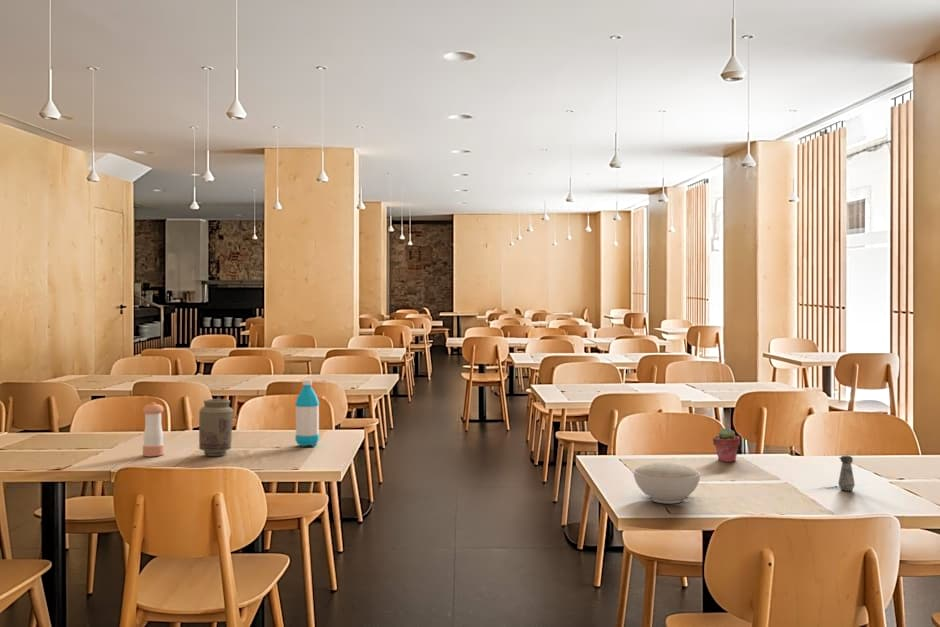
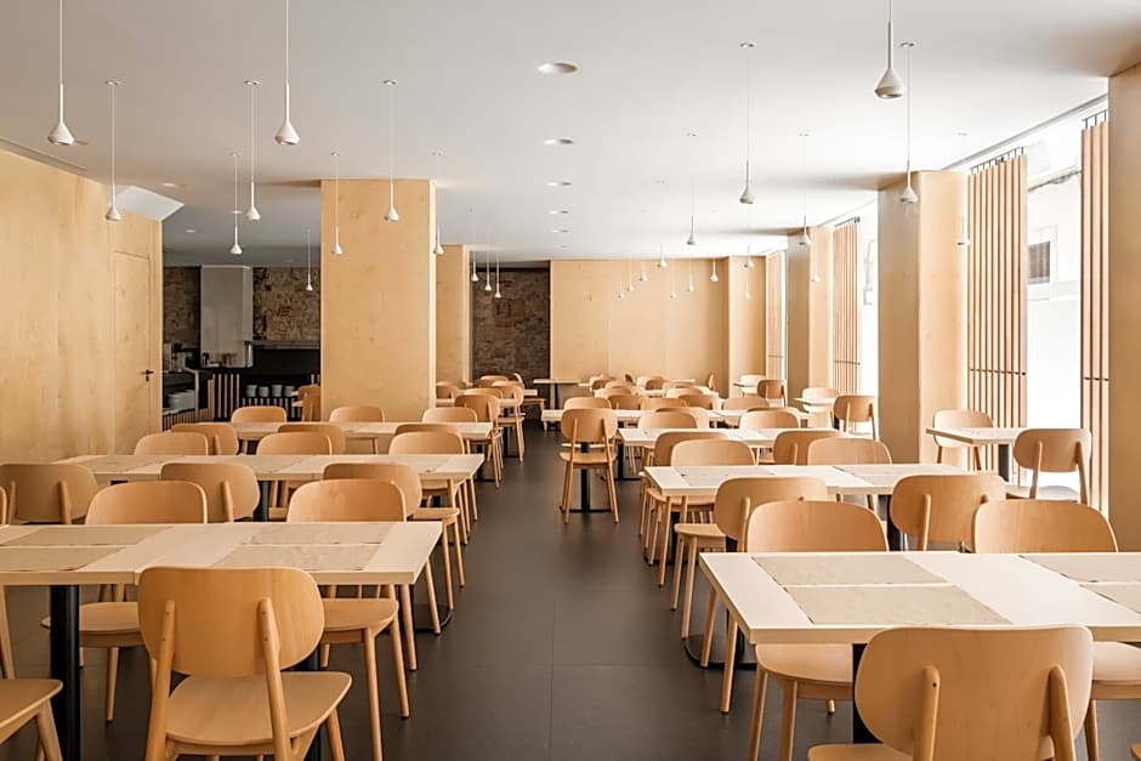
- pepper shaker (153, 428)
- water bottle (307, 412)
- salt shaker (846, 472)
- bowl (666, 482)
- potted succulent (726, 444)
- vase (216, 426)
